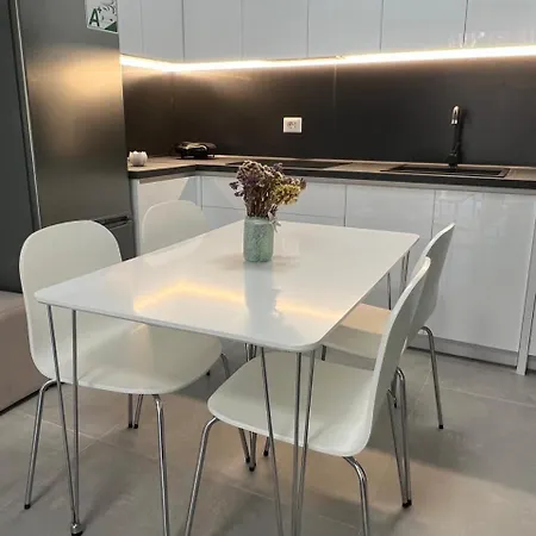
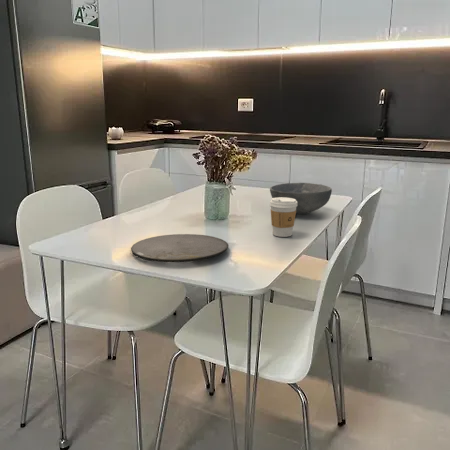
+ coffee cup (283, 216)
+ bowl (300, 199)
+ plate (180, 246)
